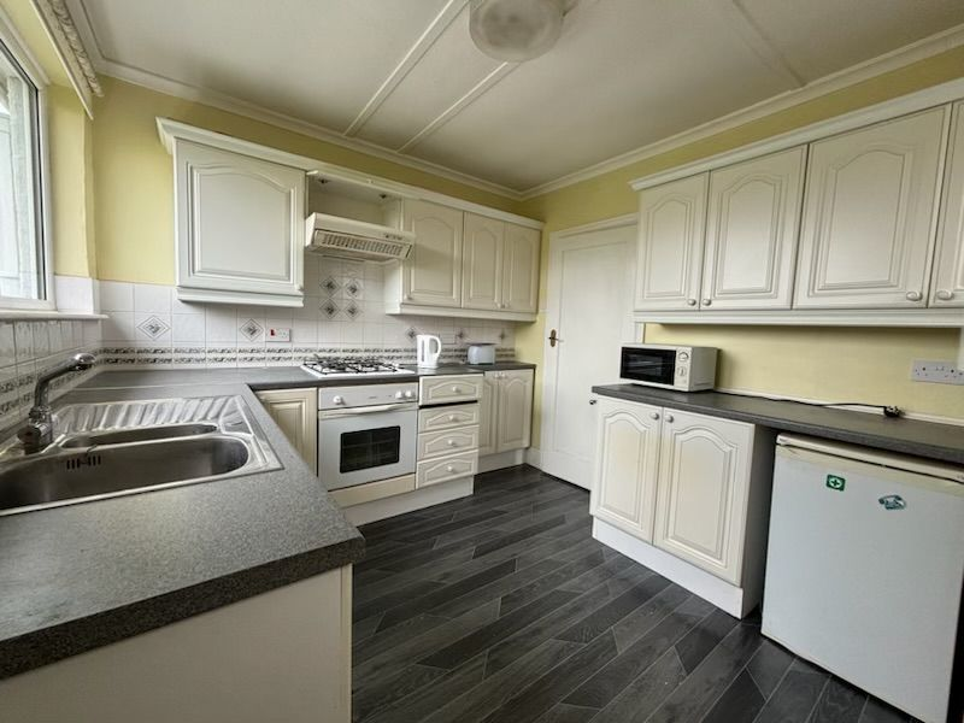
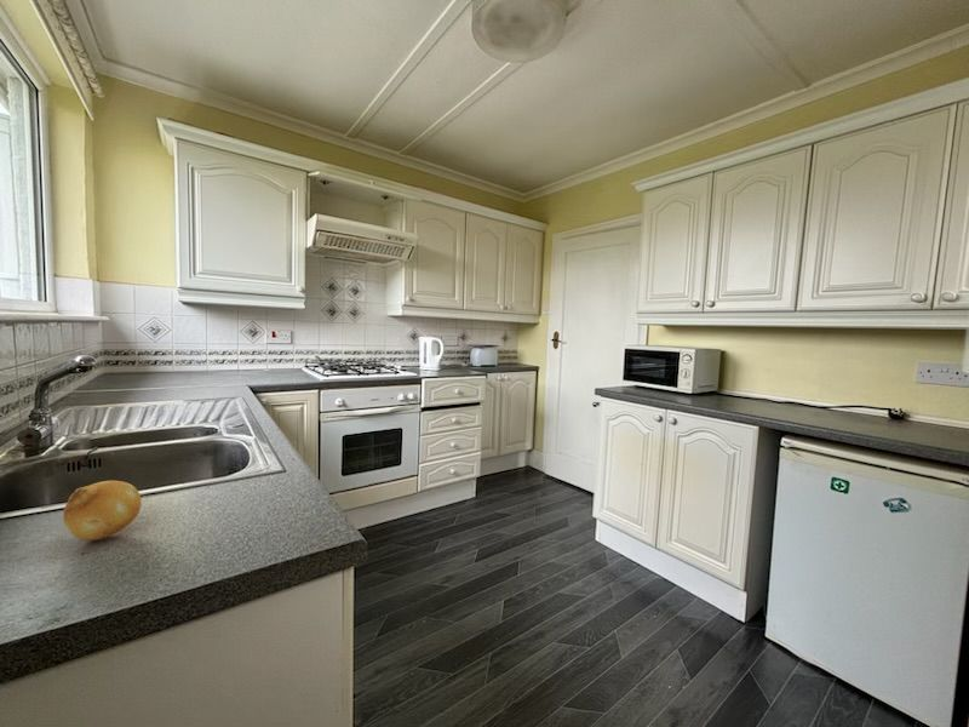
+ fruit (103, 509)
